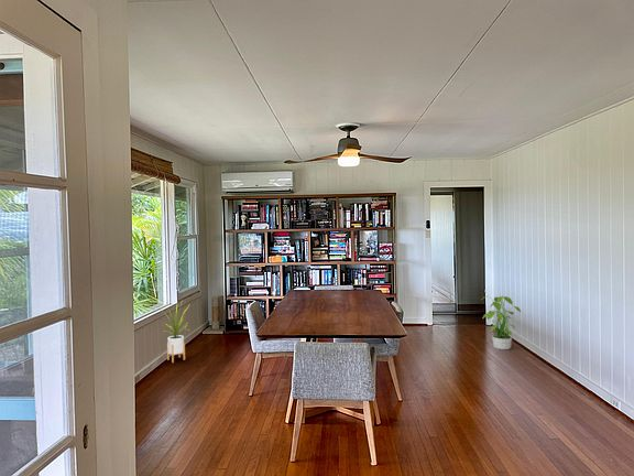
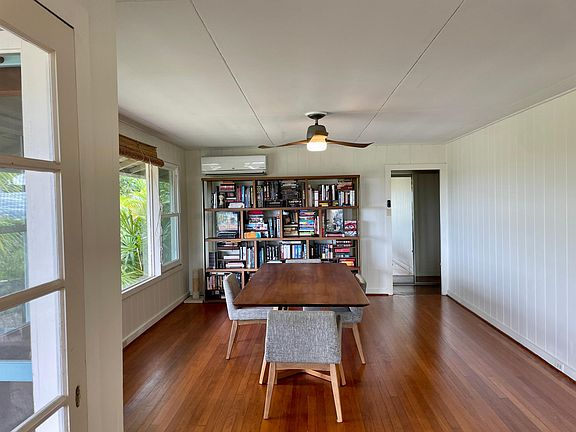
- potted plant (499, 321)
- house plant (175, 329)
